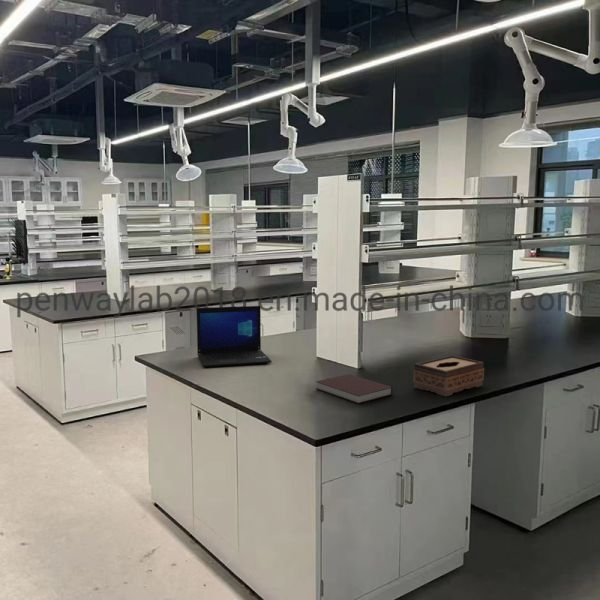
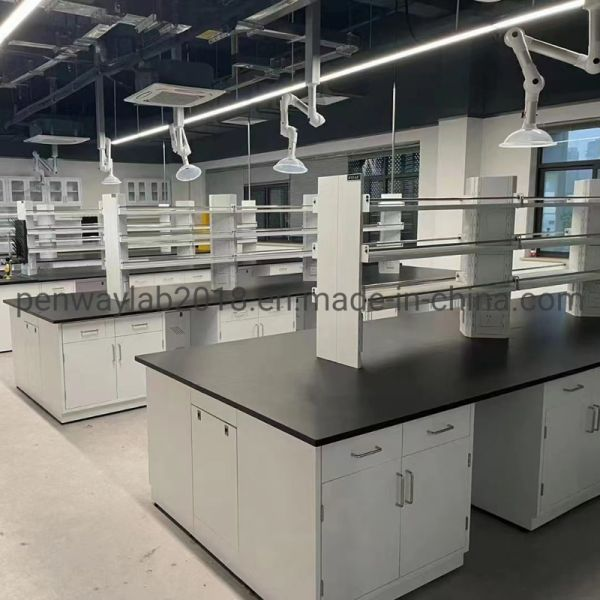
- laptop (233, 335)
- notebook (353, 387)
- tissue box (448, 374)
